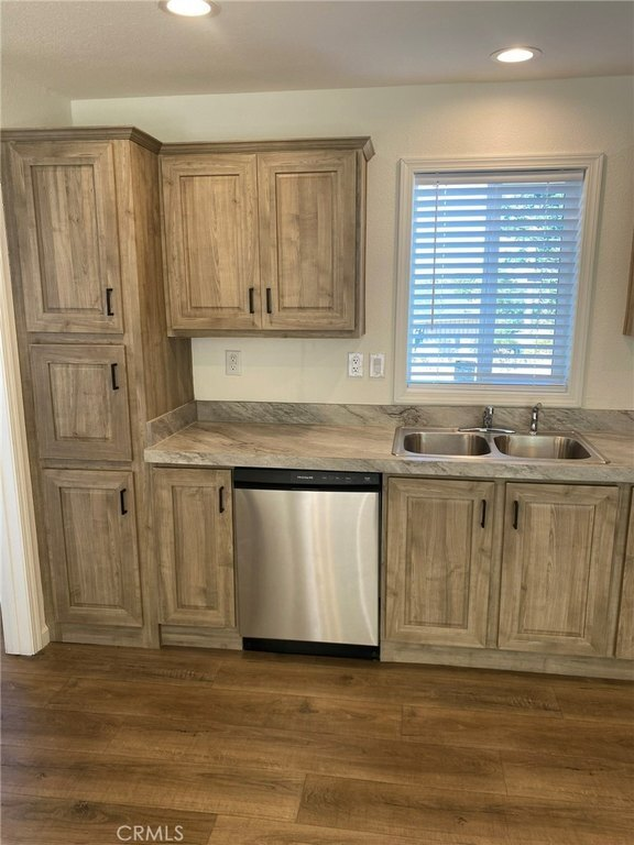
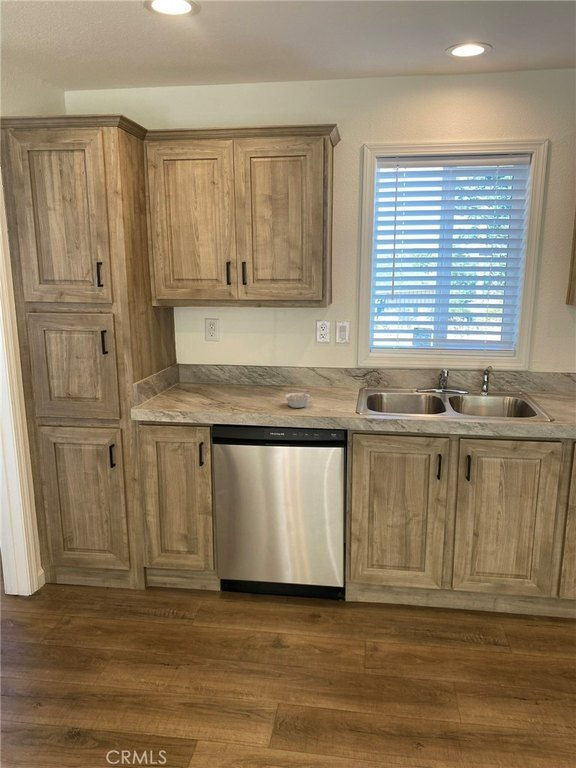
+ legume (297, 399)
